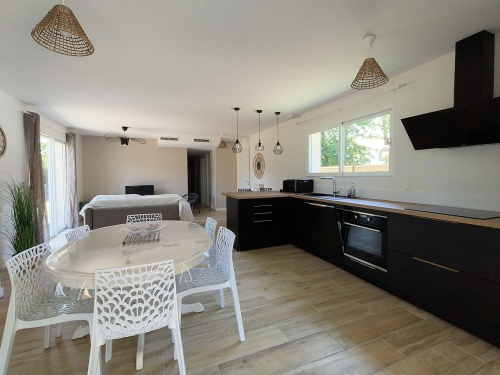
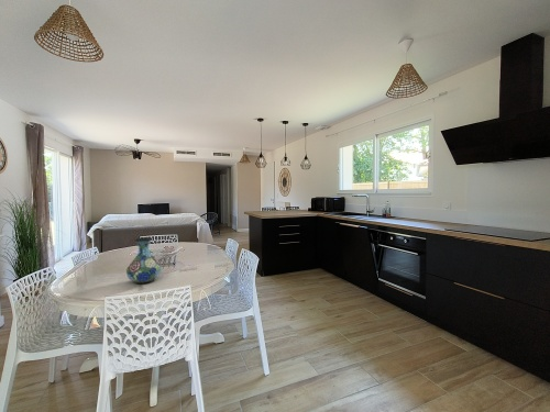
+ vase (143, 259)
